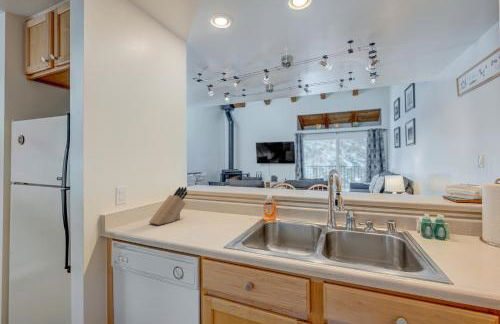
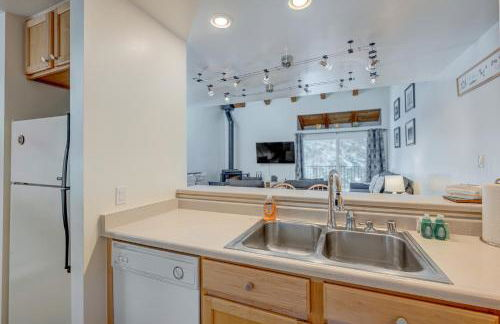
- knife block (170, 204)
